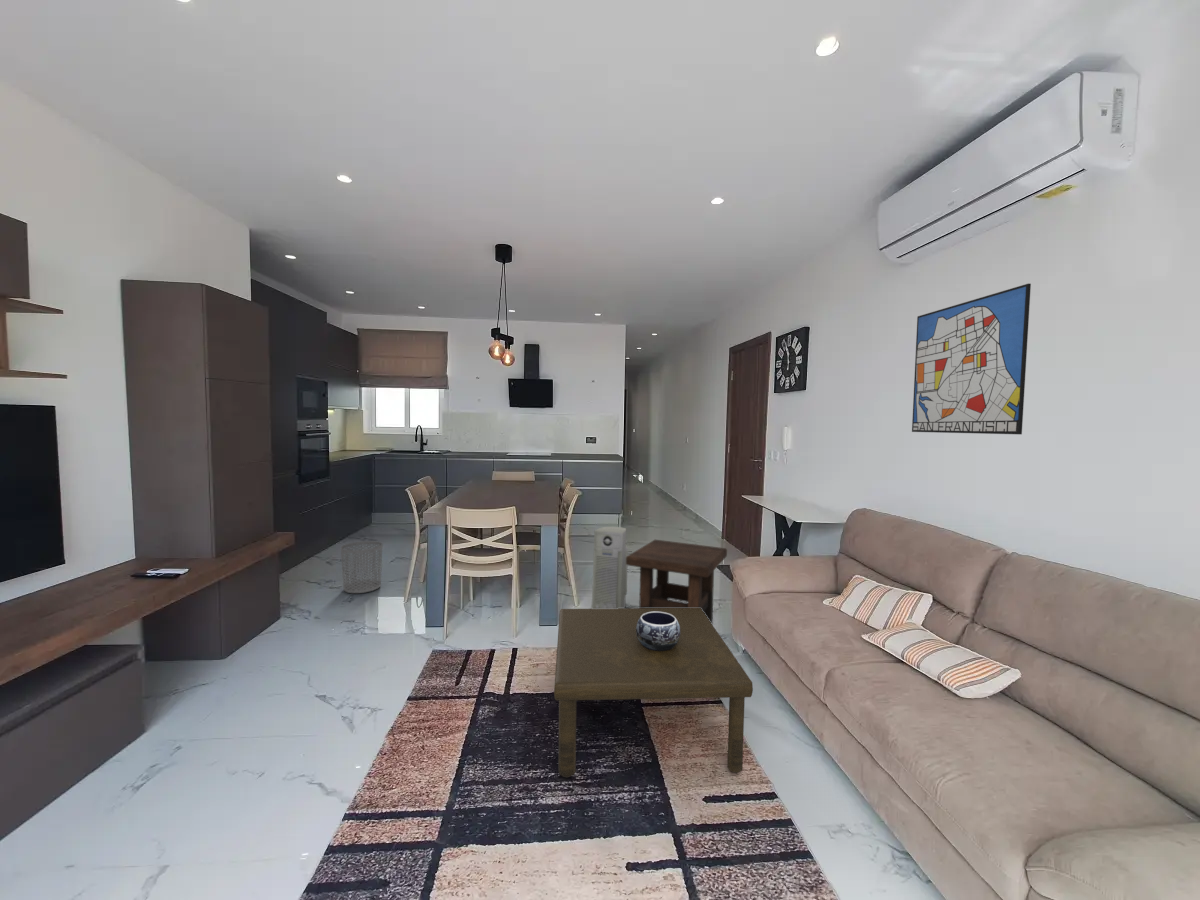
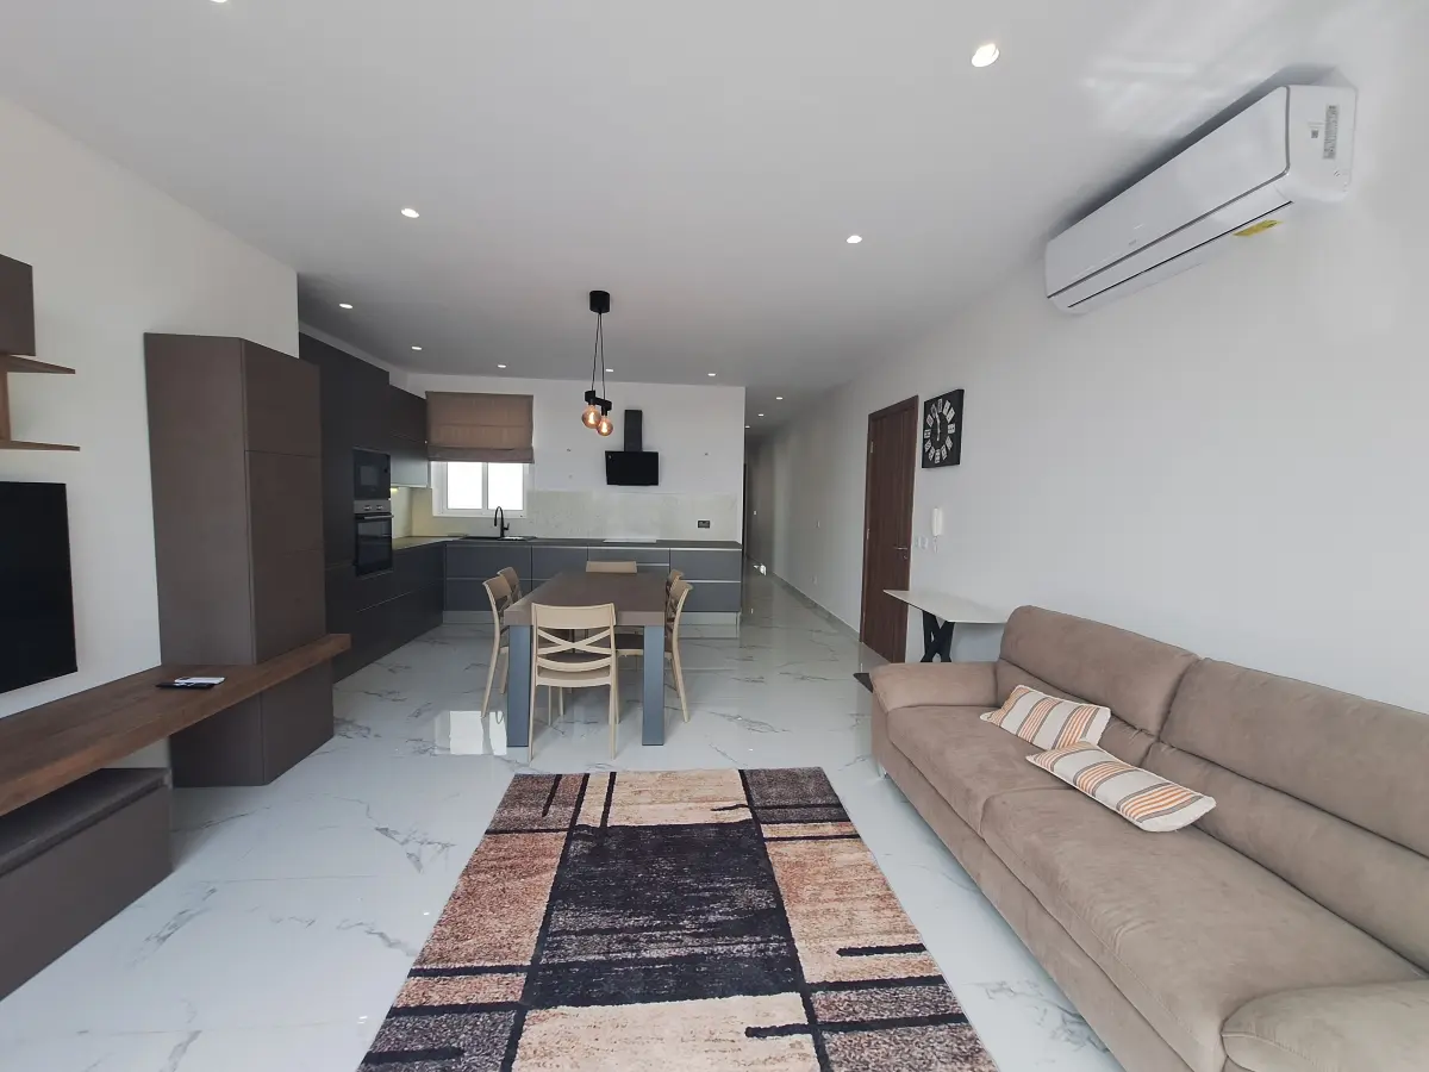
- air purifier (611, 569)
- coffee table (640, 680)
- decorative bowl (658, 630)
- wall art (962, 368)
- side table (677, 593)
- waste bin (362, 566)
